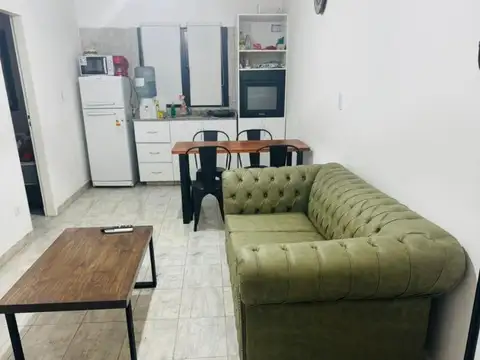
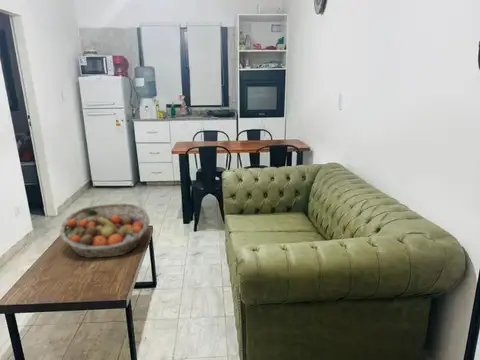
+ fruit basket (106, 229)
